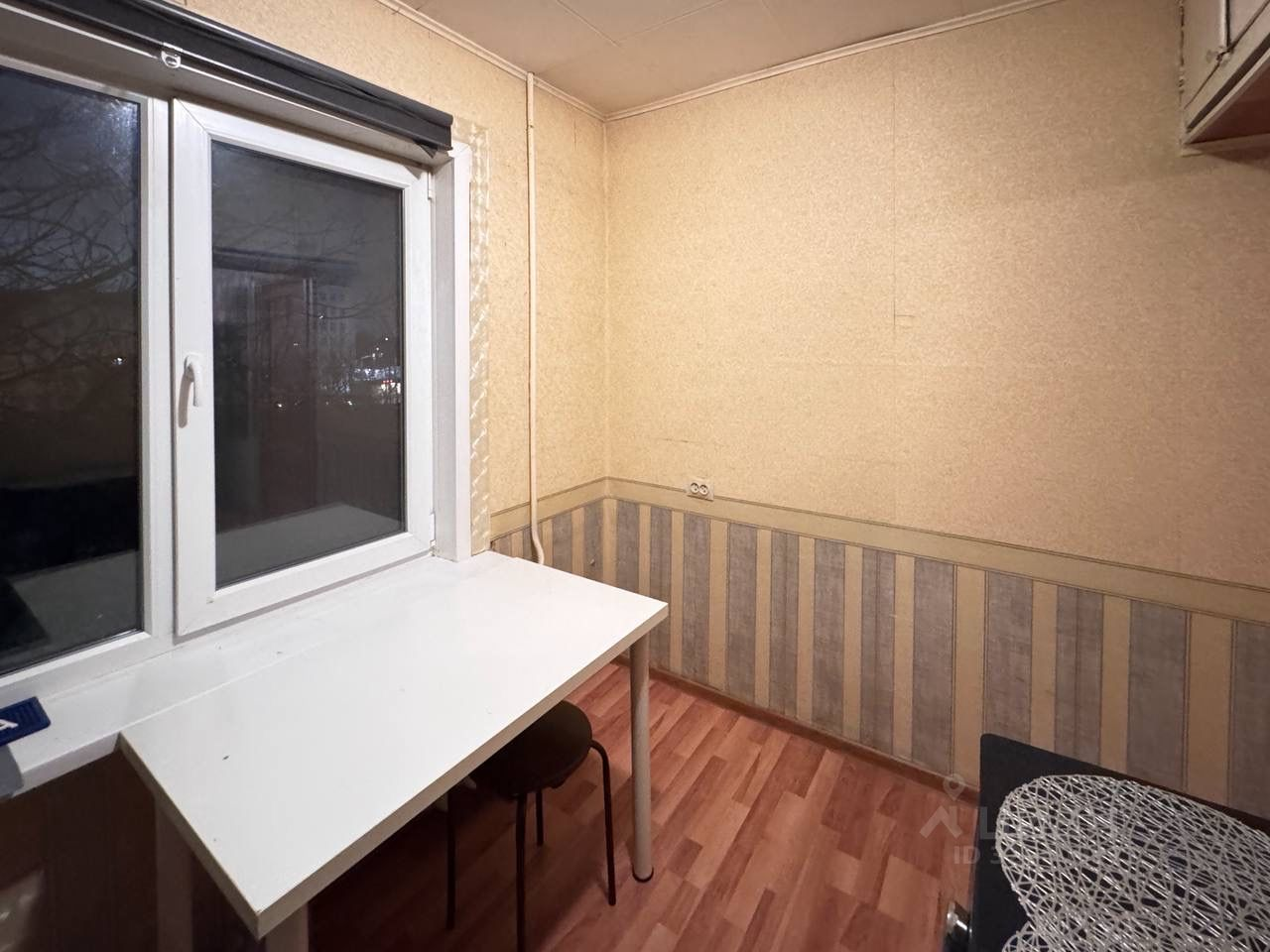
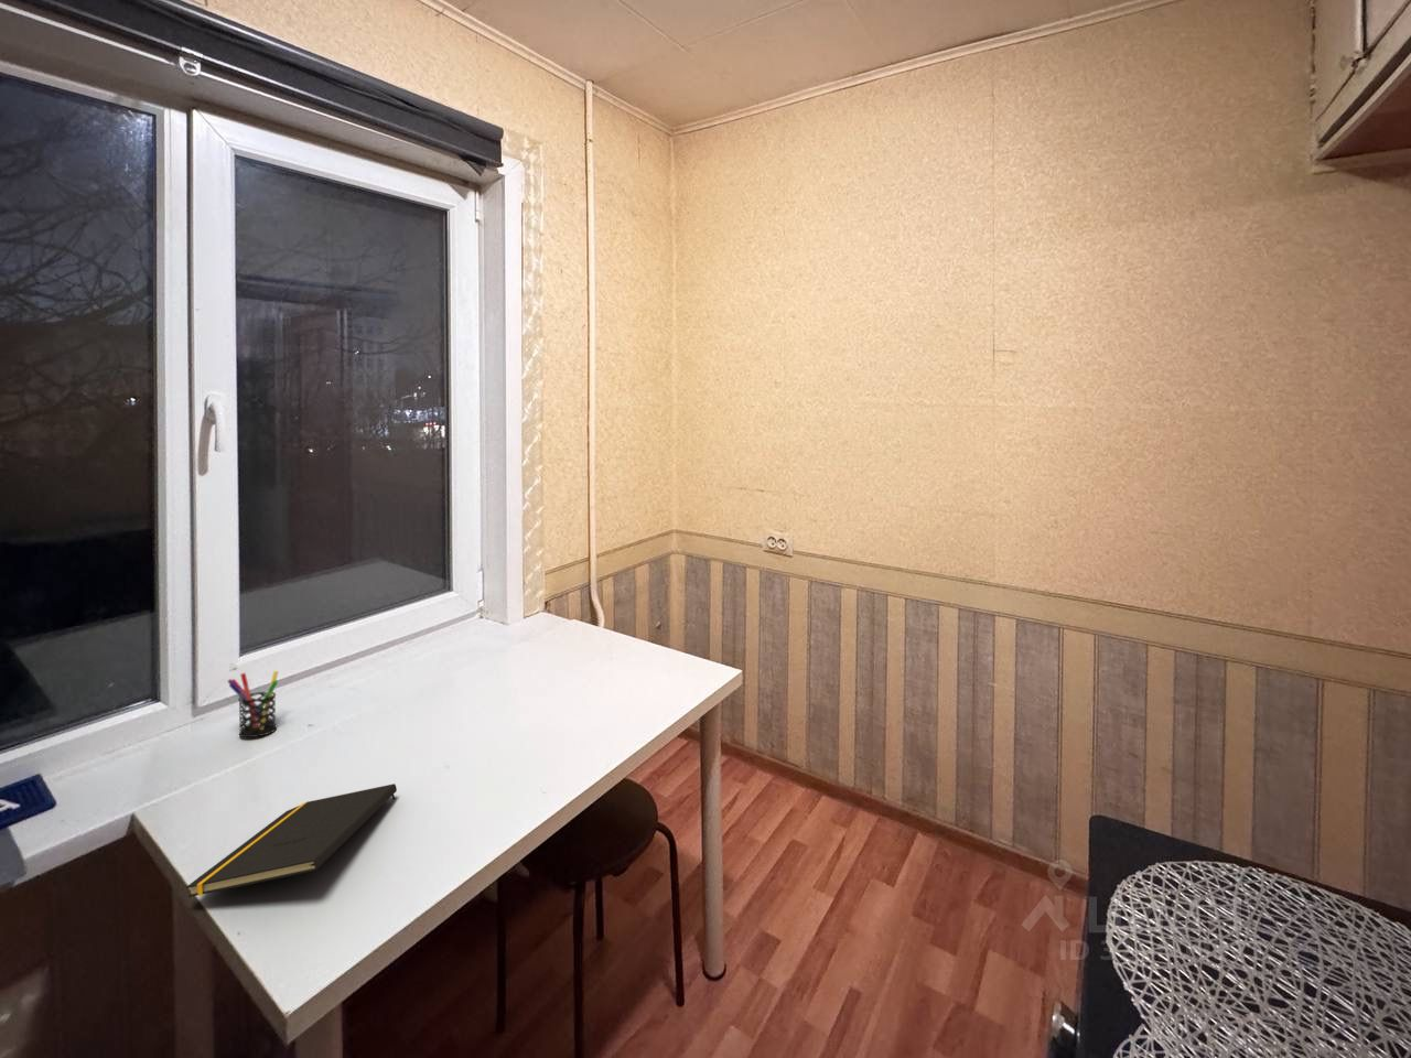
+ pen holder (258, 701)
+ notepad (304, 834)
